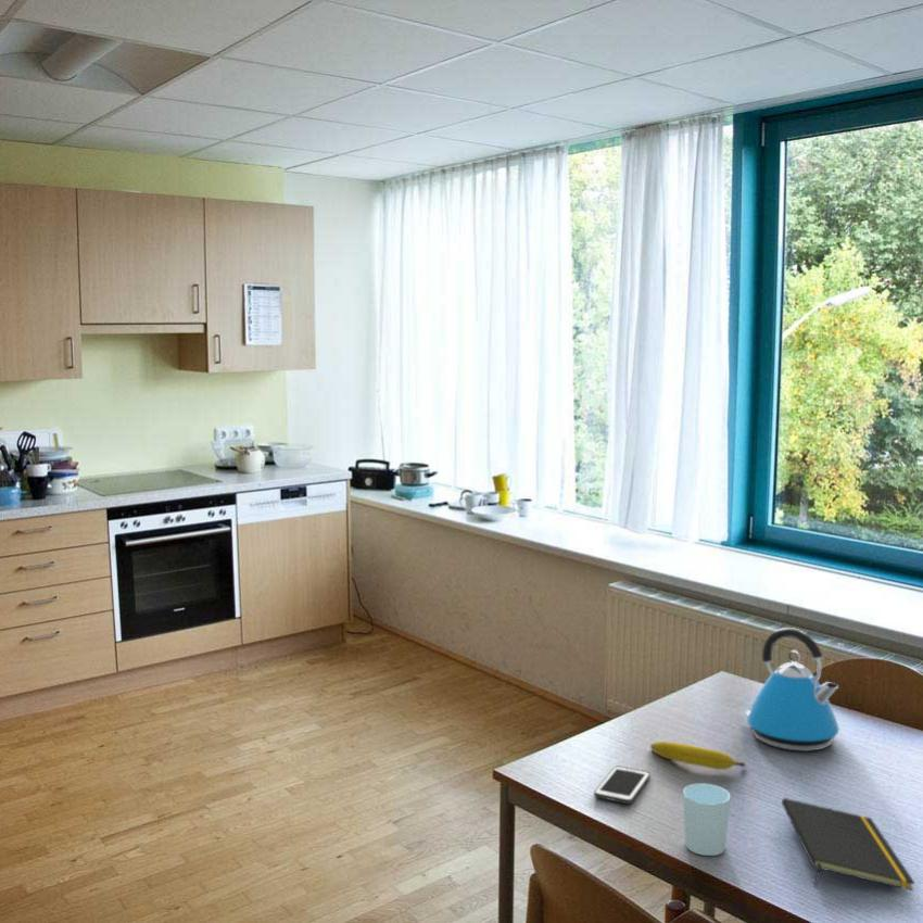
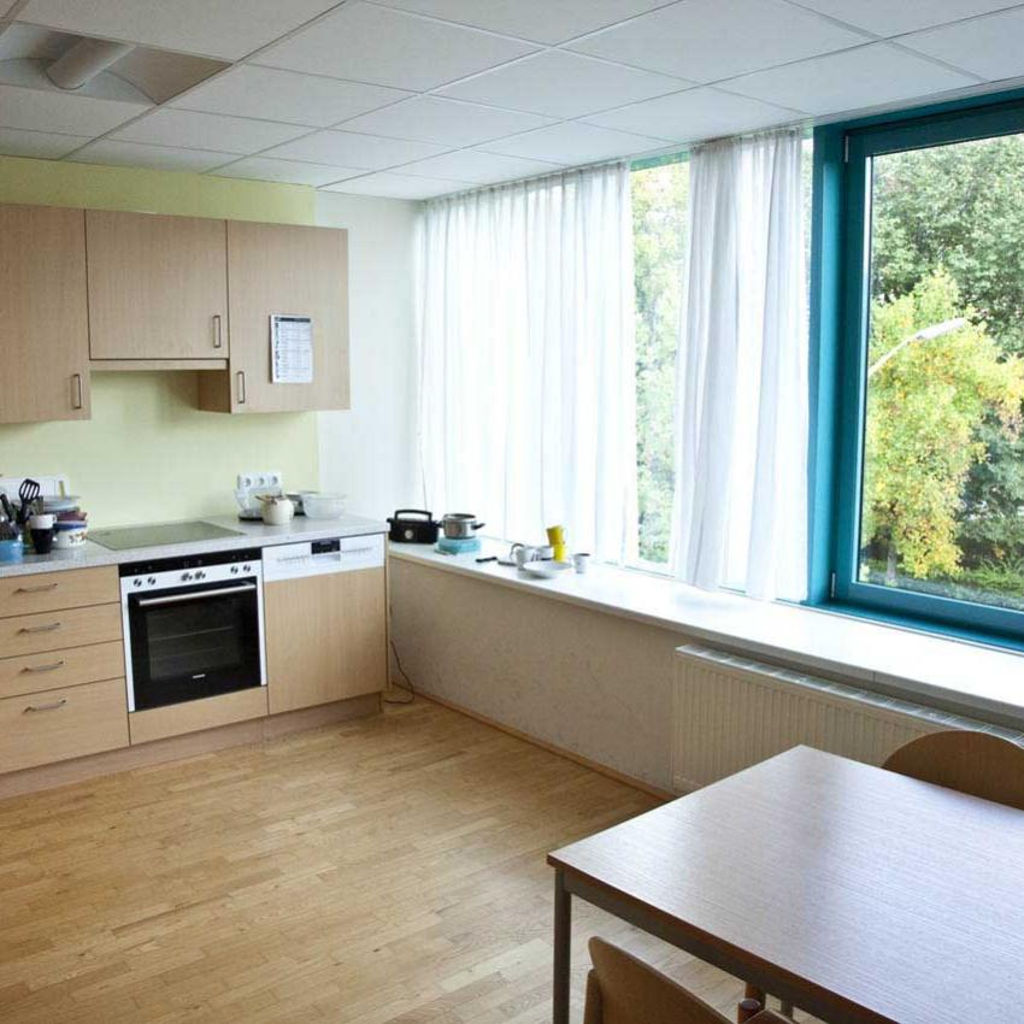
- kettle (791, 682)
- notepad (843, 840)
- cup (706, 819)
- cell phone (622, 784)
- fruit (693, 753)
